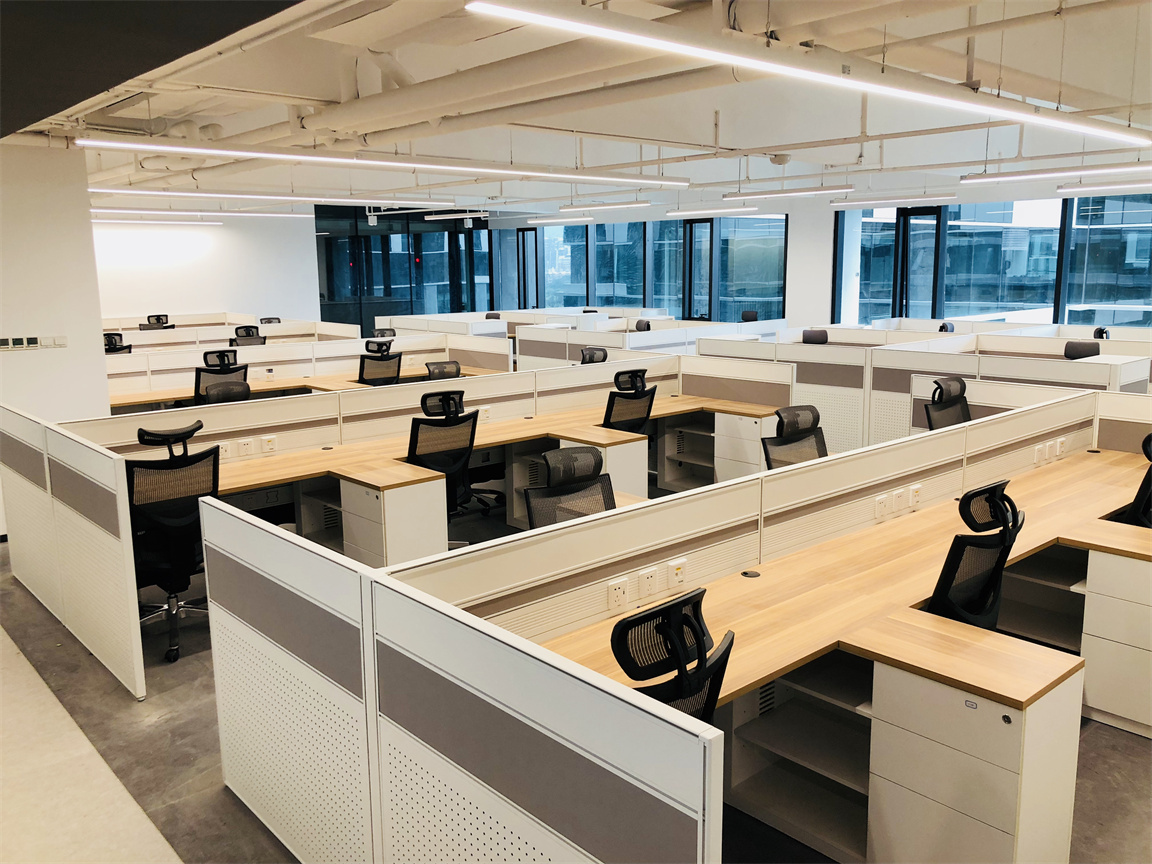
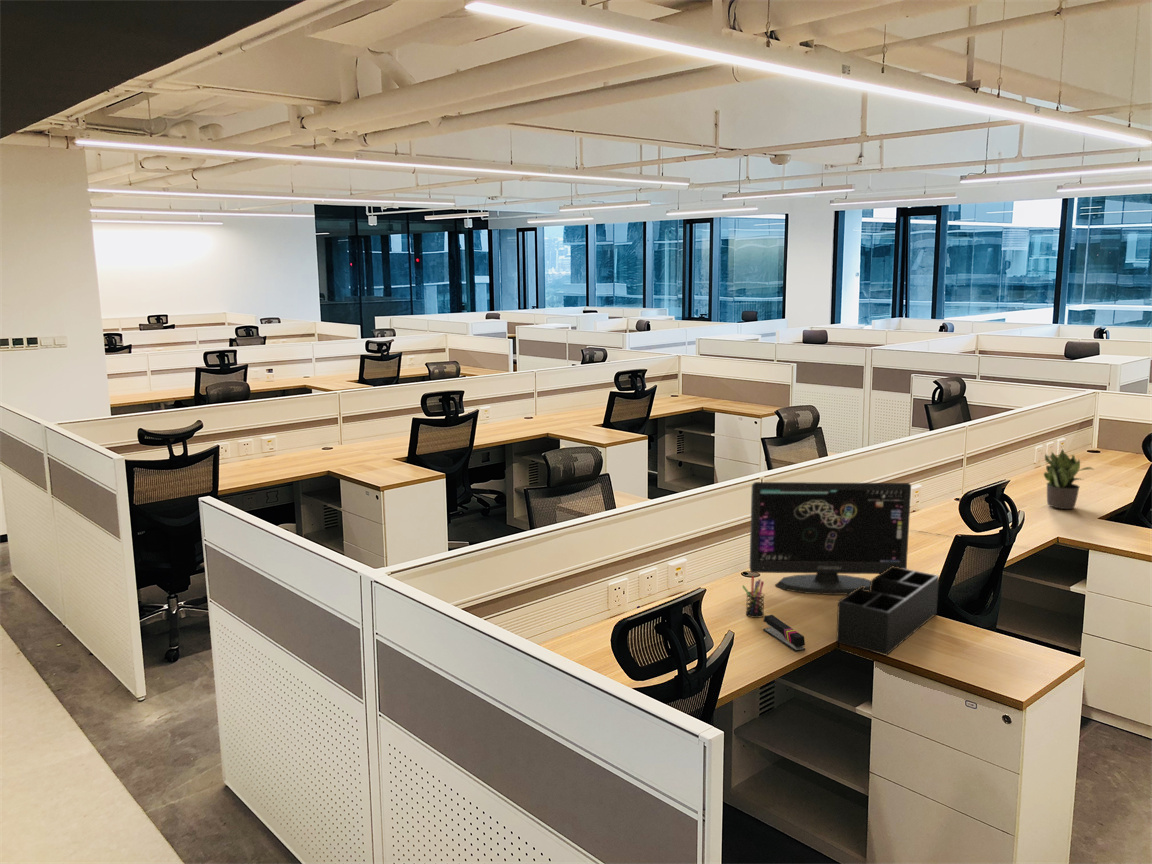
+ desk organizer (889, 607)
+ stapler (783, 632)
+ pen holder (752, 596)
+ computer monitor (828, 534)
+ potted plant (1067, 476)
